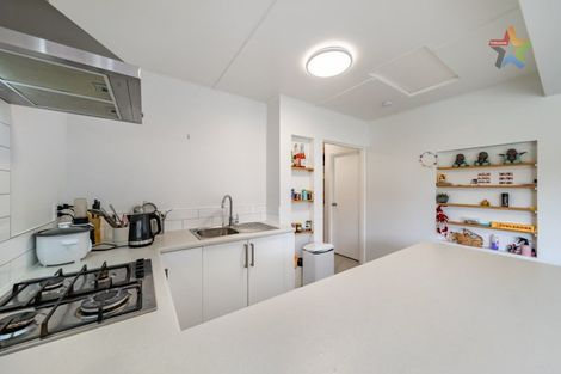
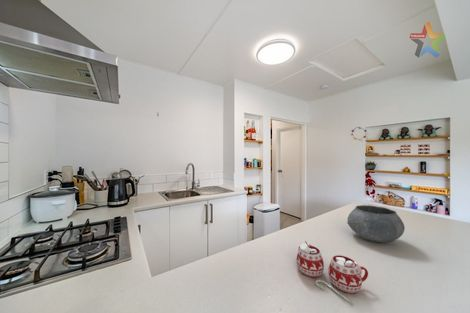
+ mug (330, 262)
+ bowl (373, 223)
